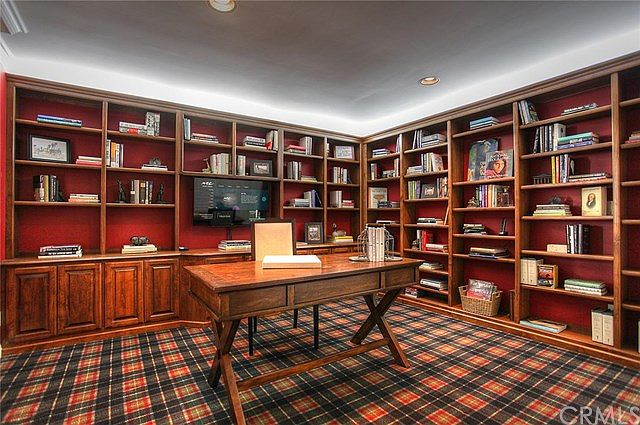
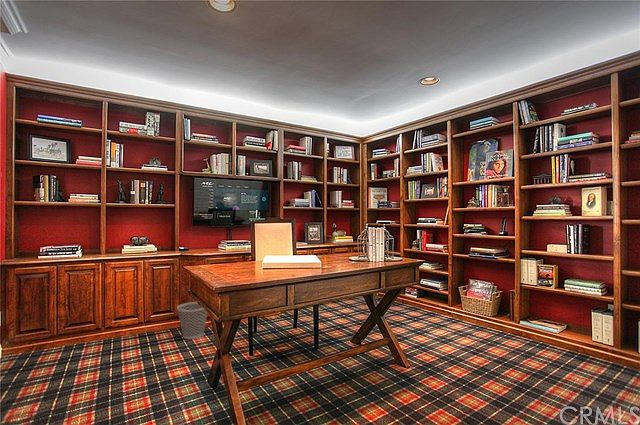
+ wastebasket (193, 320)
